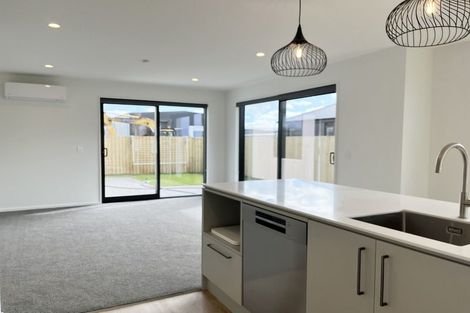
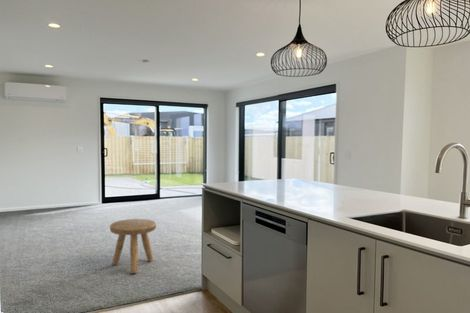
+ stool (133, 244)
